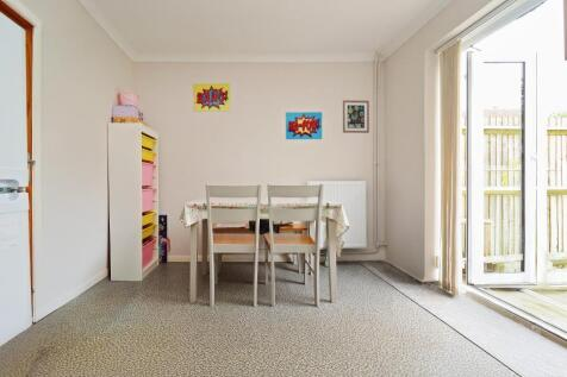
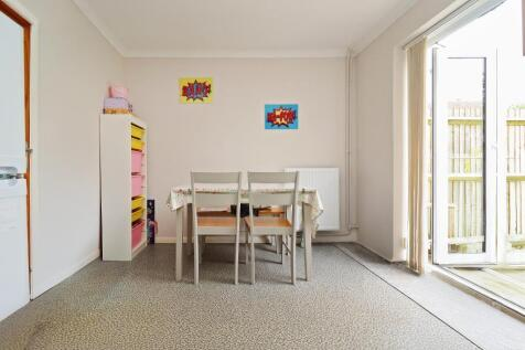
- wall art (355, 117)
